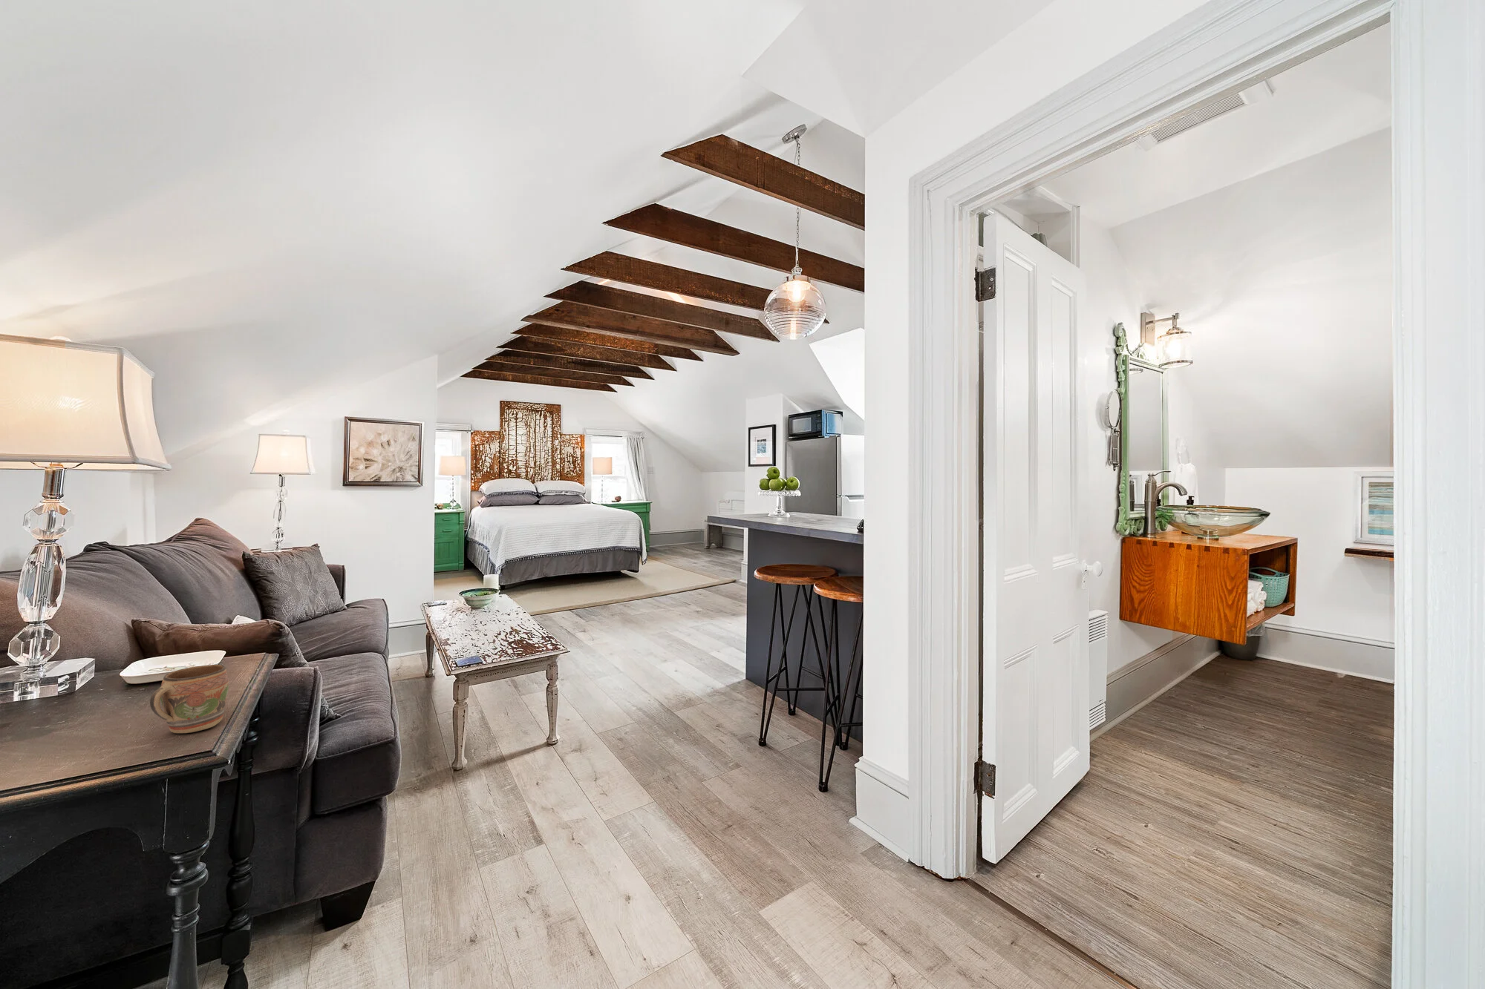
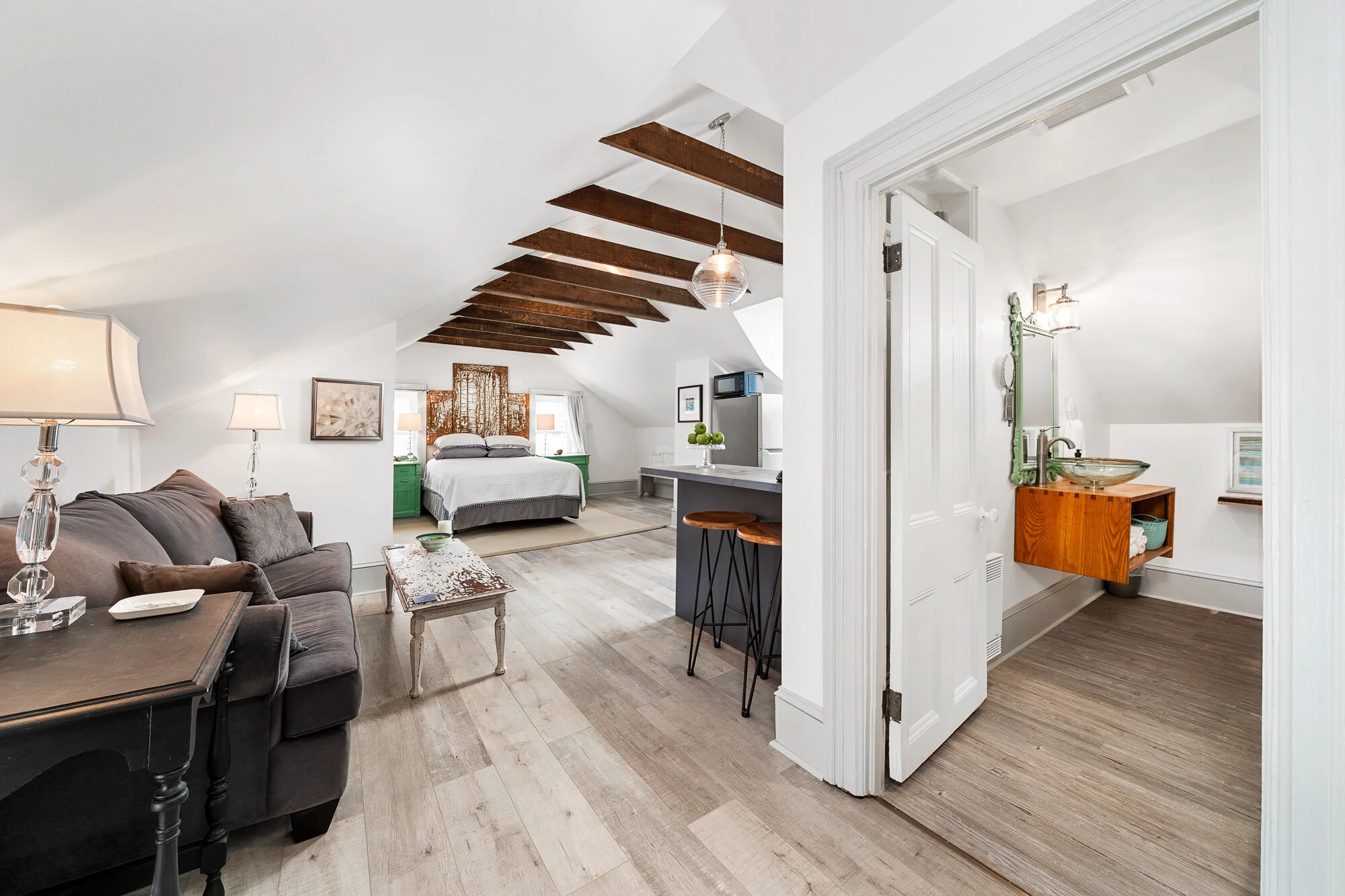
- mug (190, 700)
